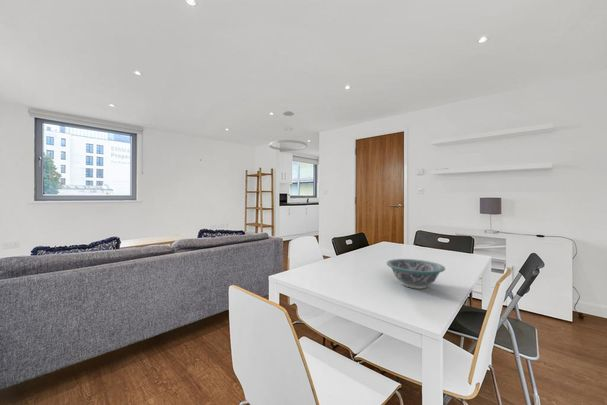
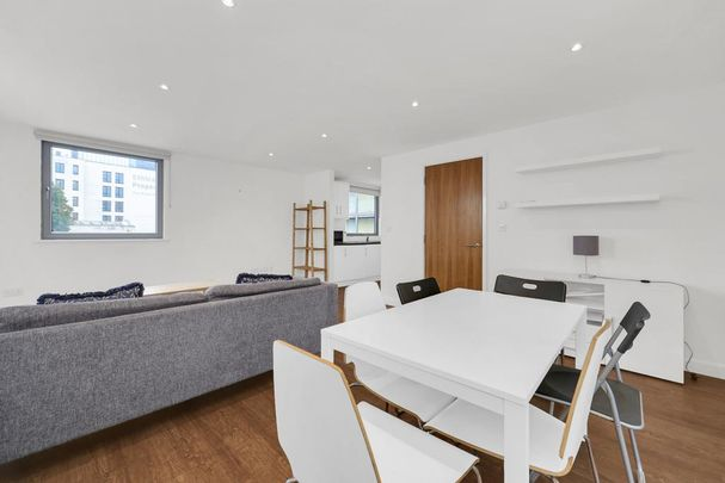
- bowl (414, 274)
- pendant light (285, 129)
